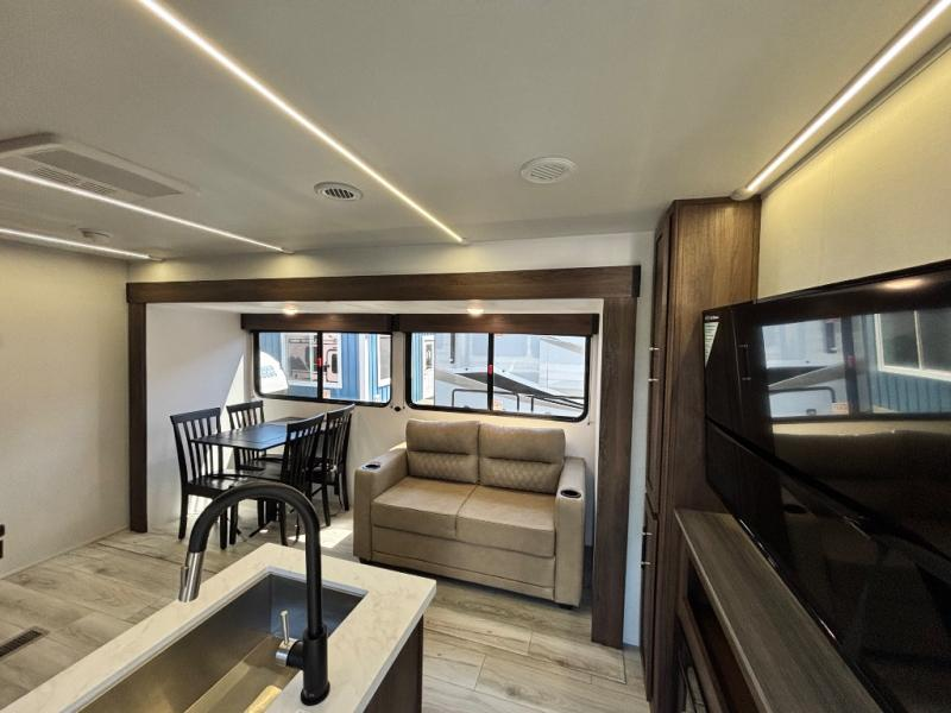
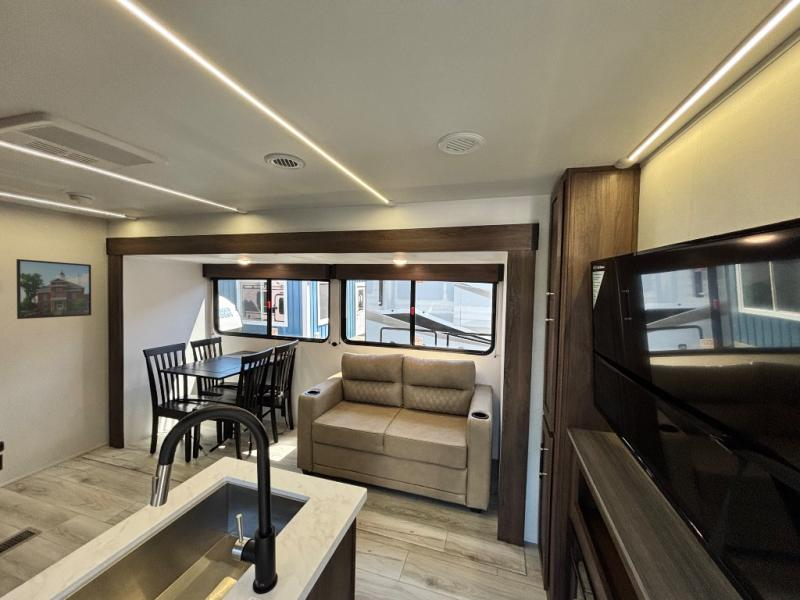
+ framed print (57, 289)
